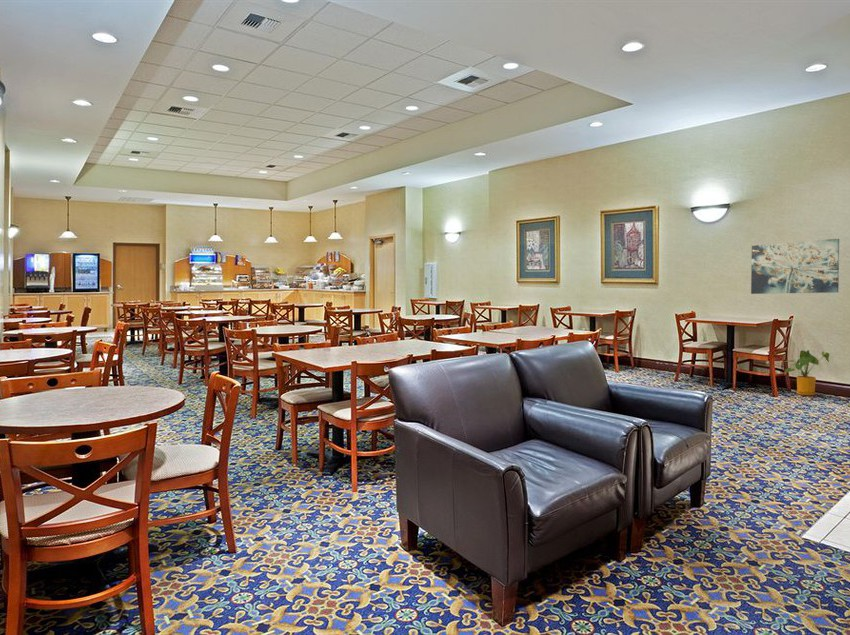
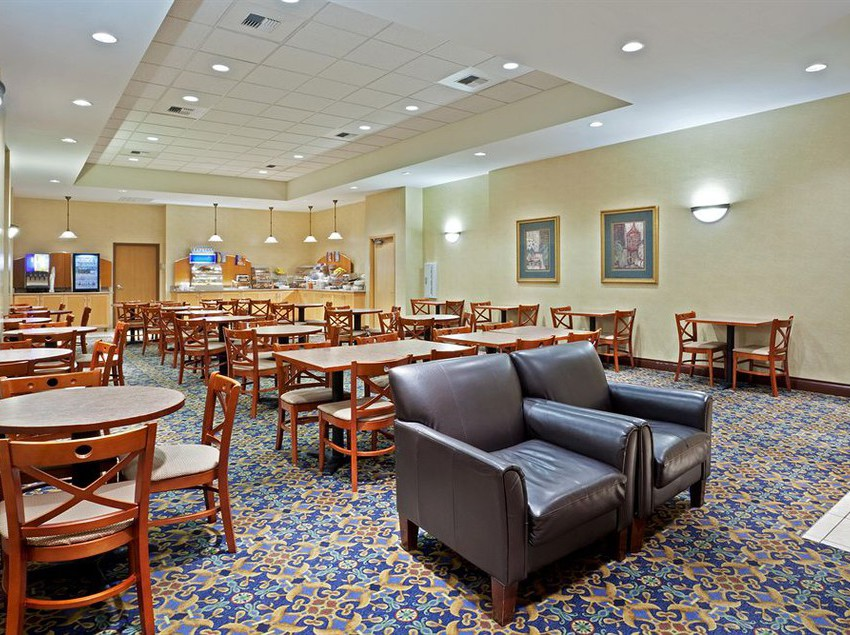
- house plant (805, 372)
- wall art (792, 267)
